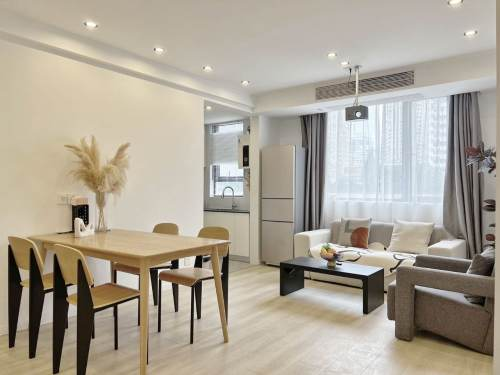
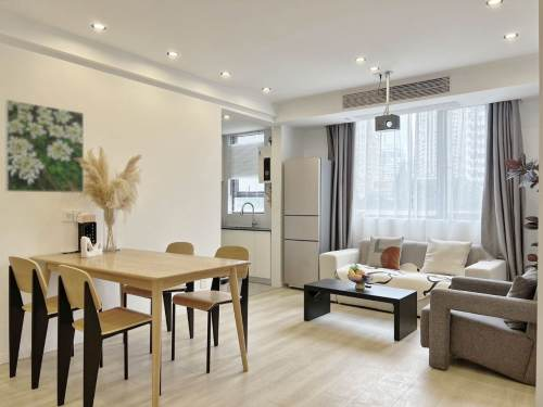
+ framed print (47, 149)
